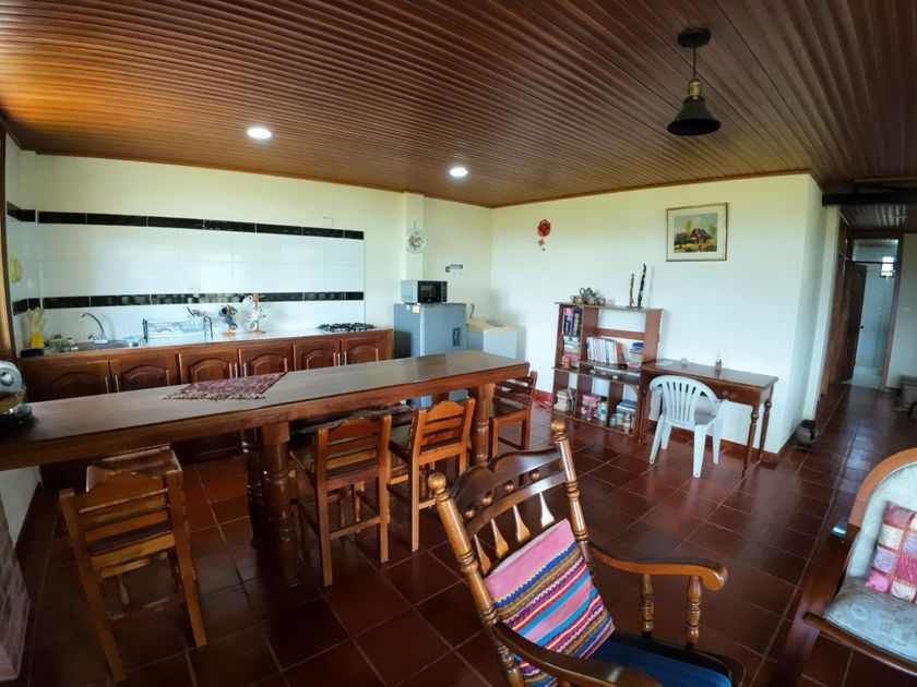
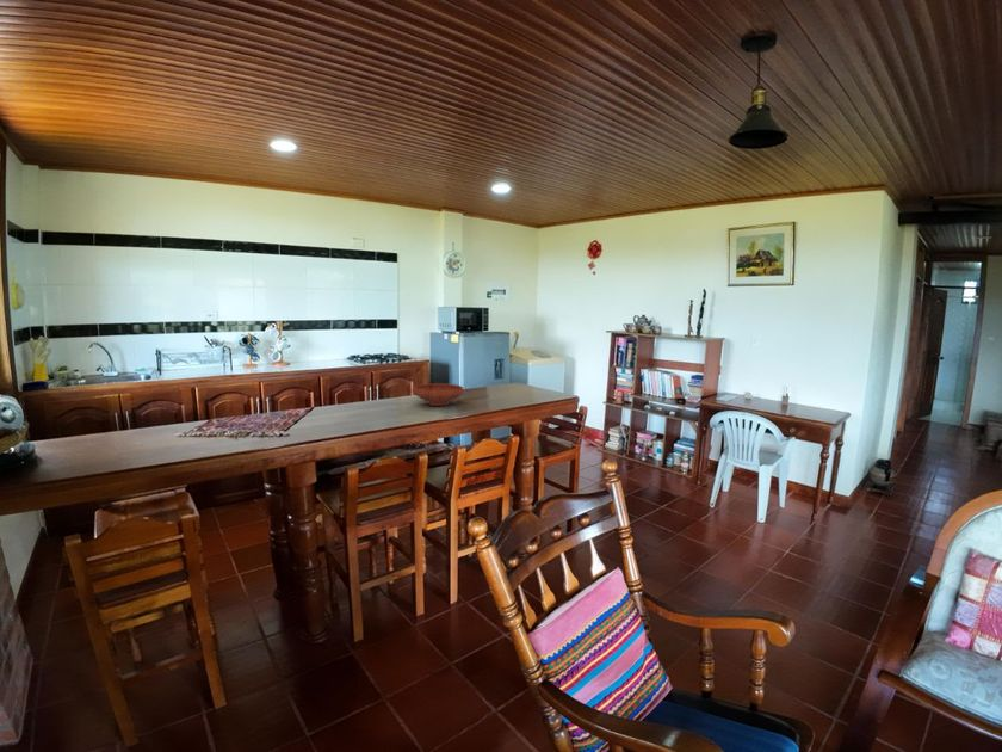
+ bowl (438, 395)
